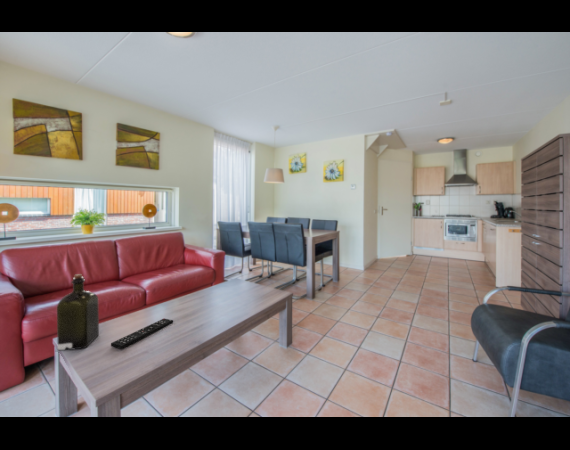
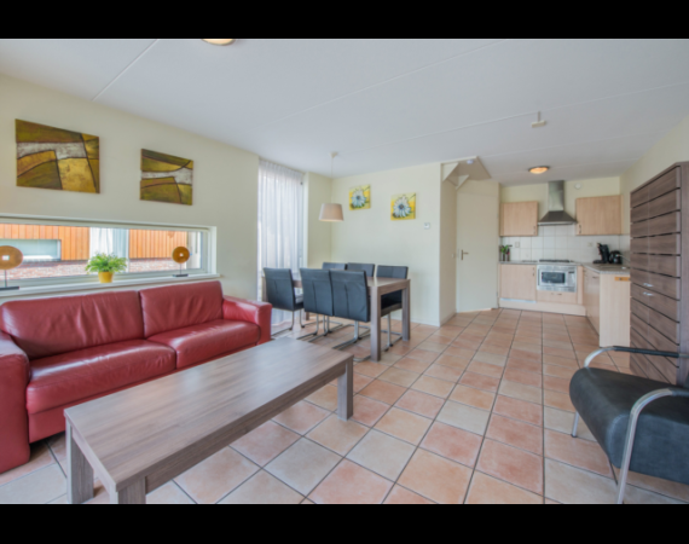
- remote control (145, 331)
- liquor (78, 308)
